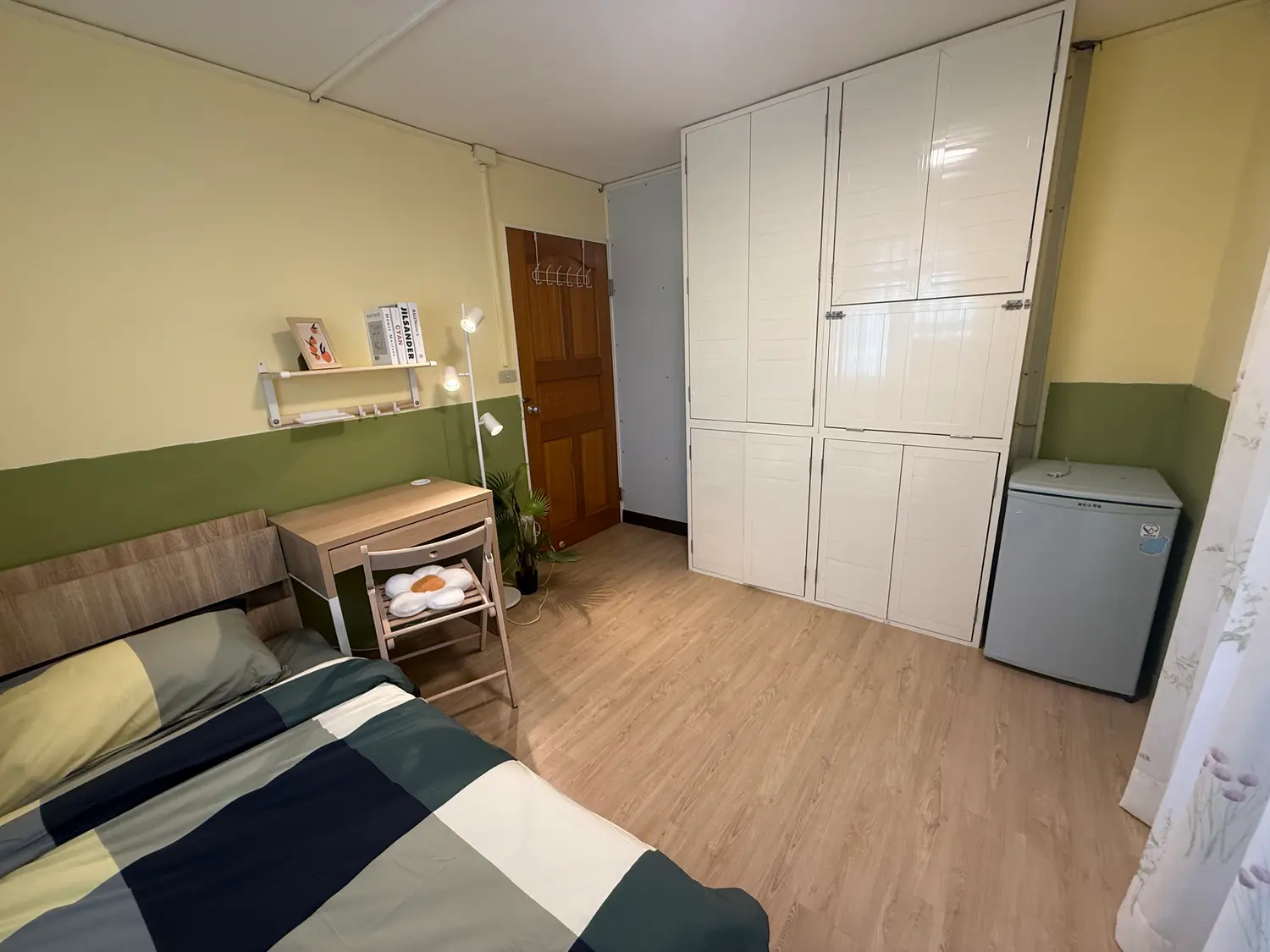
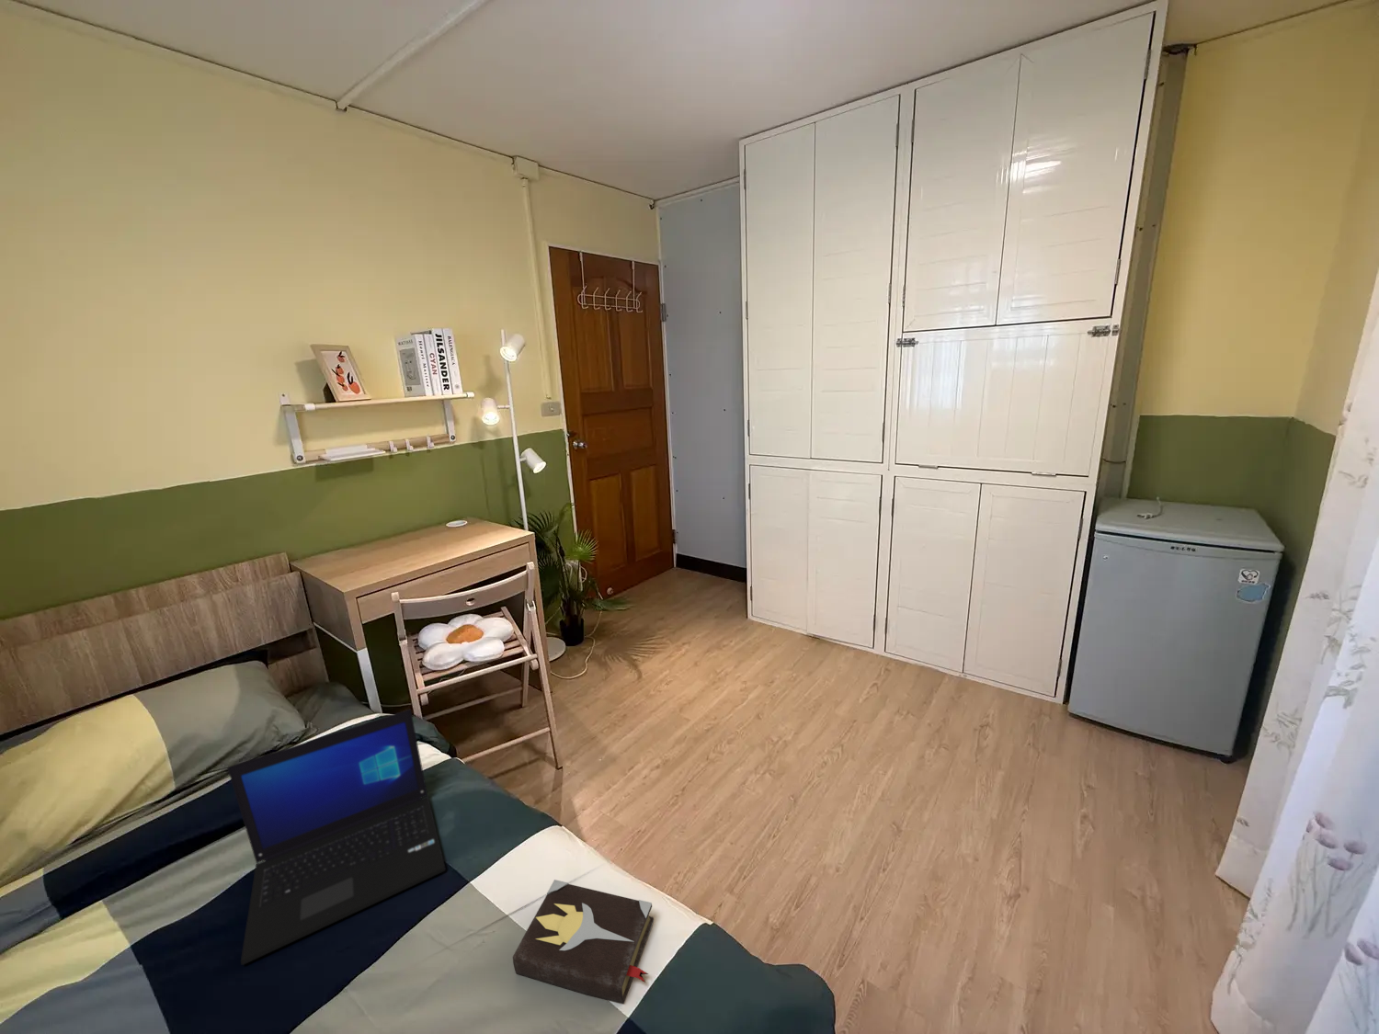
+ laptop (338, 819)
+ hardback book (585, 935)
